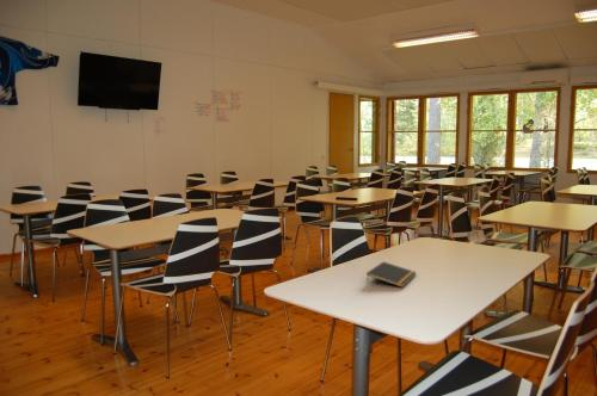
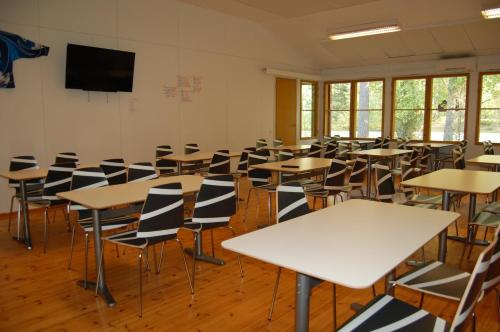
- notepad (392, 273)
